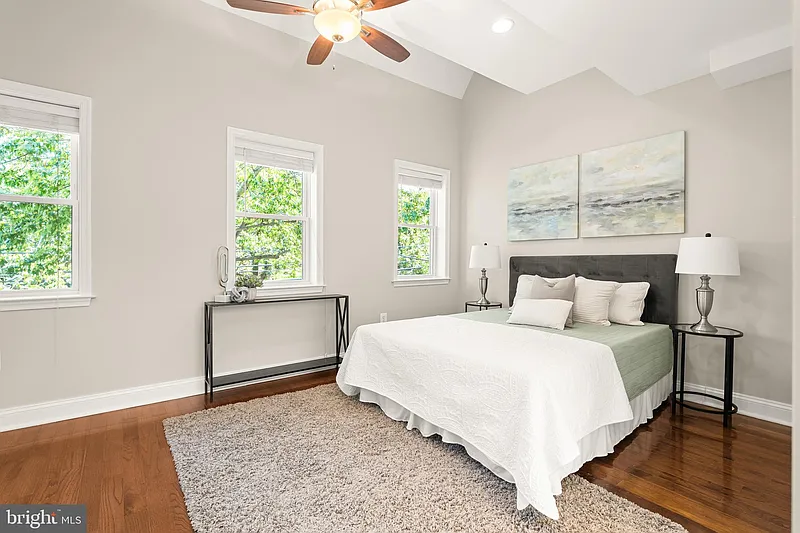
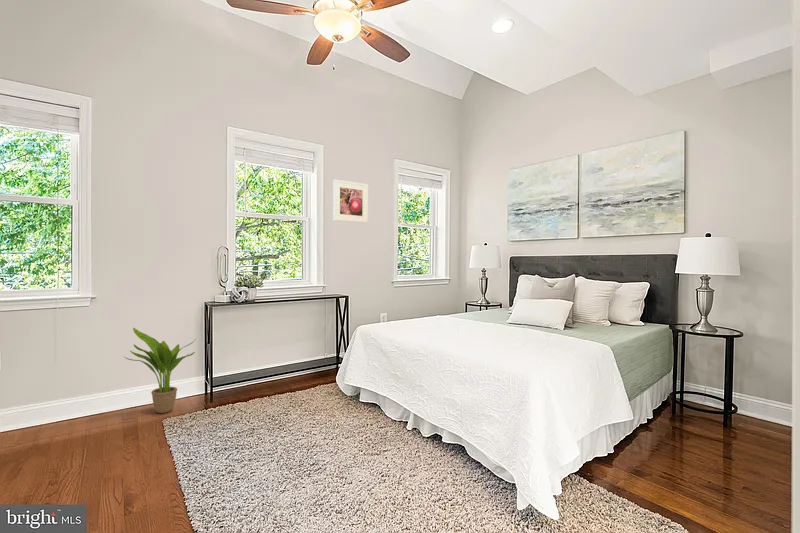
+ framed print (351, 201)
+ potted plant (158, 371)
